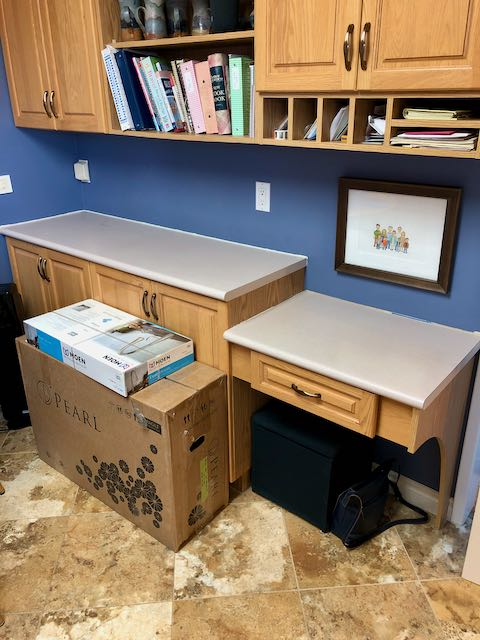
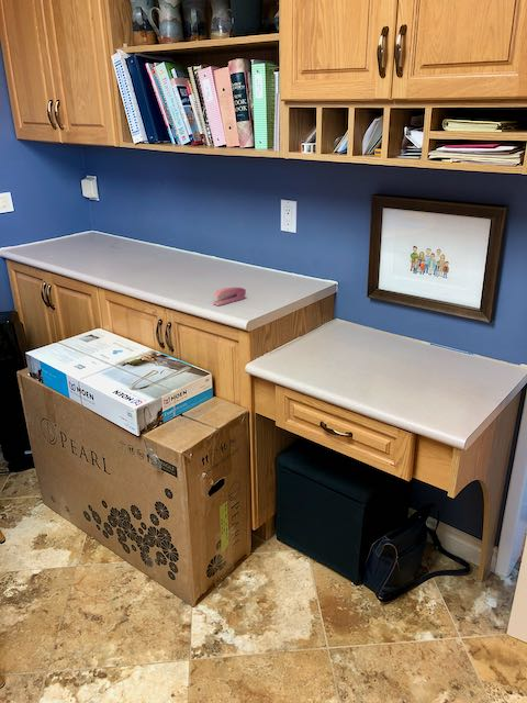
+ stapler (229, 294)
